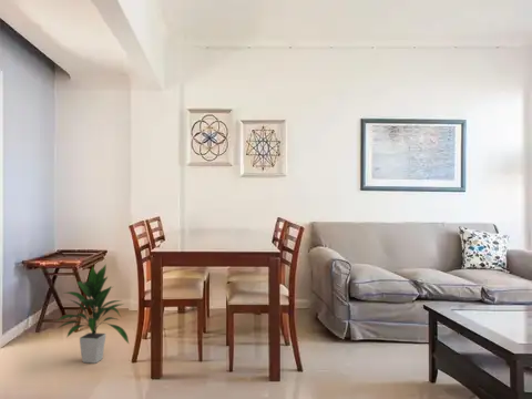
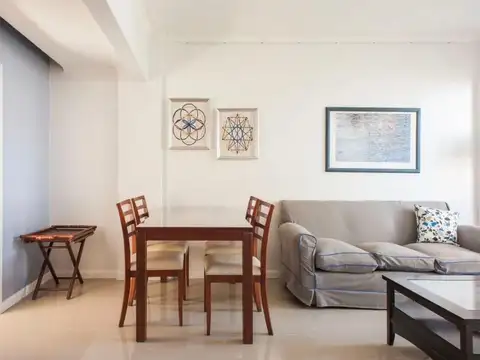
- indoor plant (94, 314)
